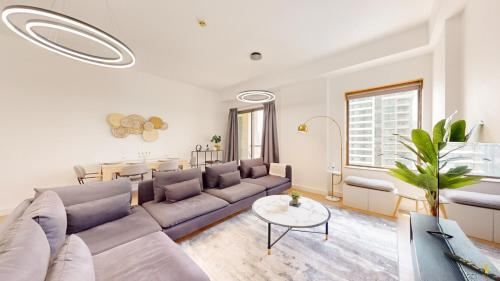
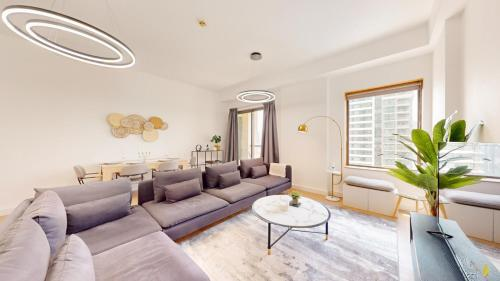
- remote control (470, 265)
